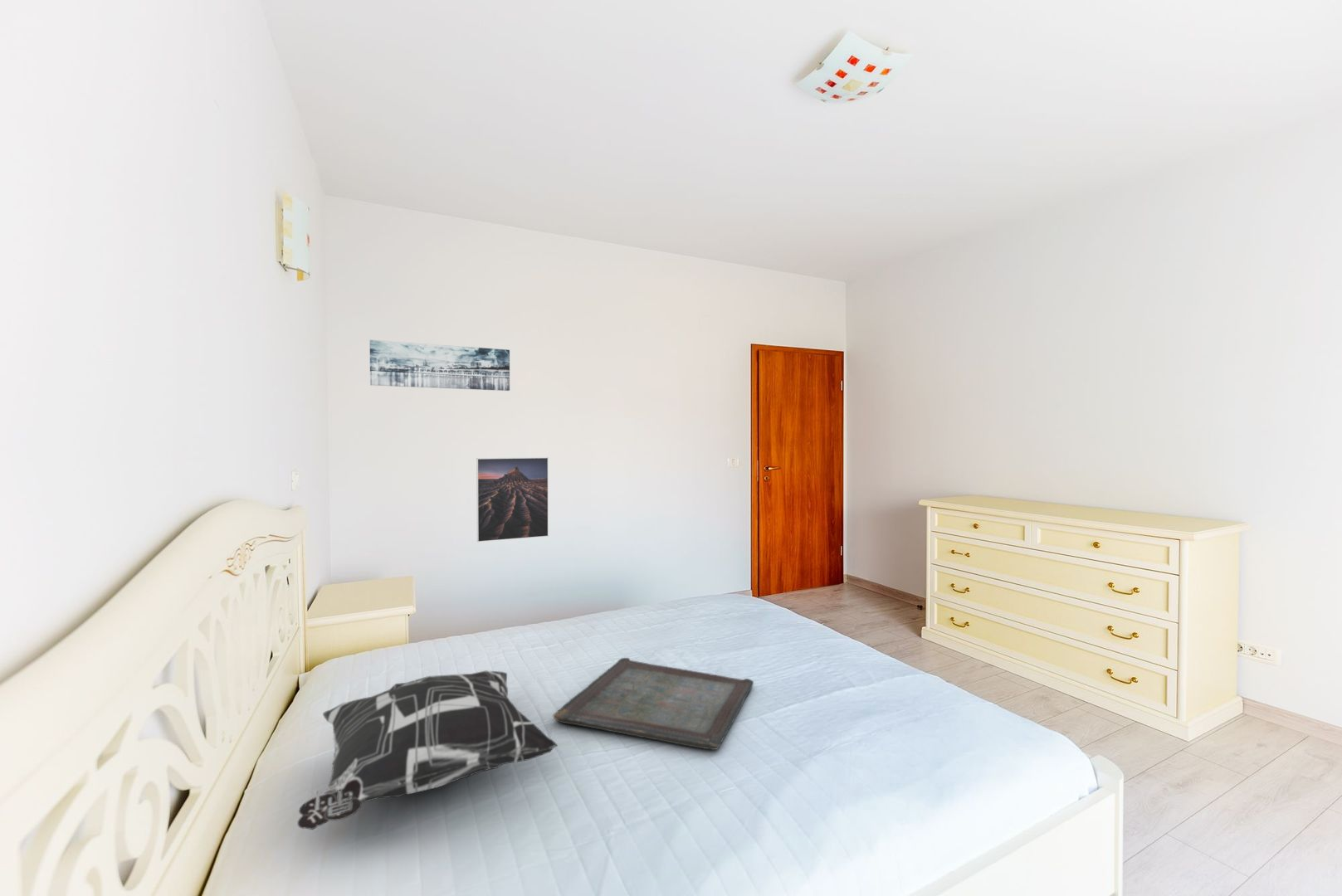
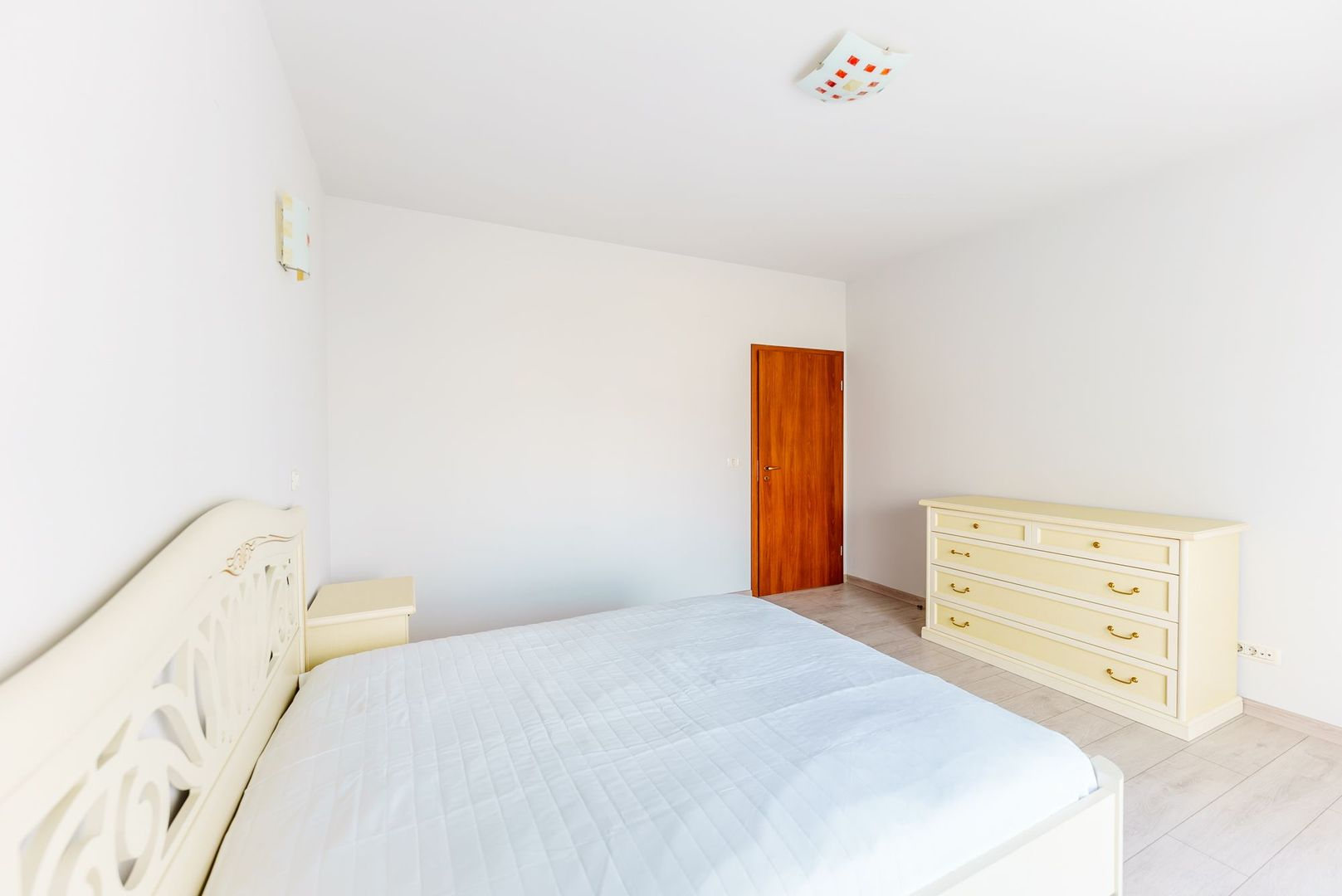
- wall art (443, 367)
- serving tray (660, 698)
- decorative pillow (428, 731)
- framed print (513, 498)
